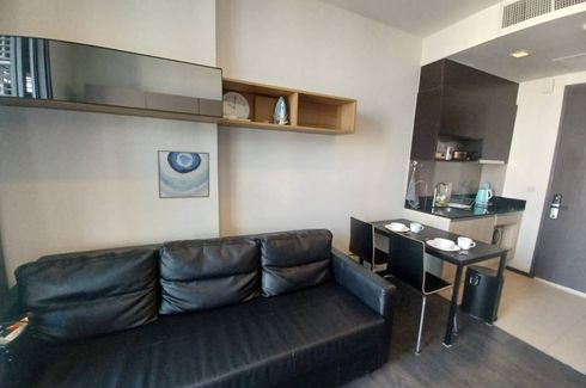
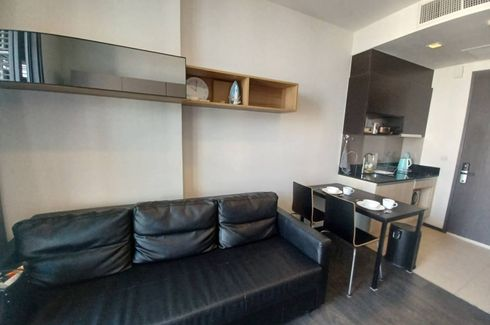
- wall art (184, 174)
